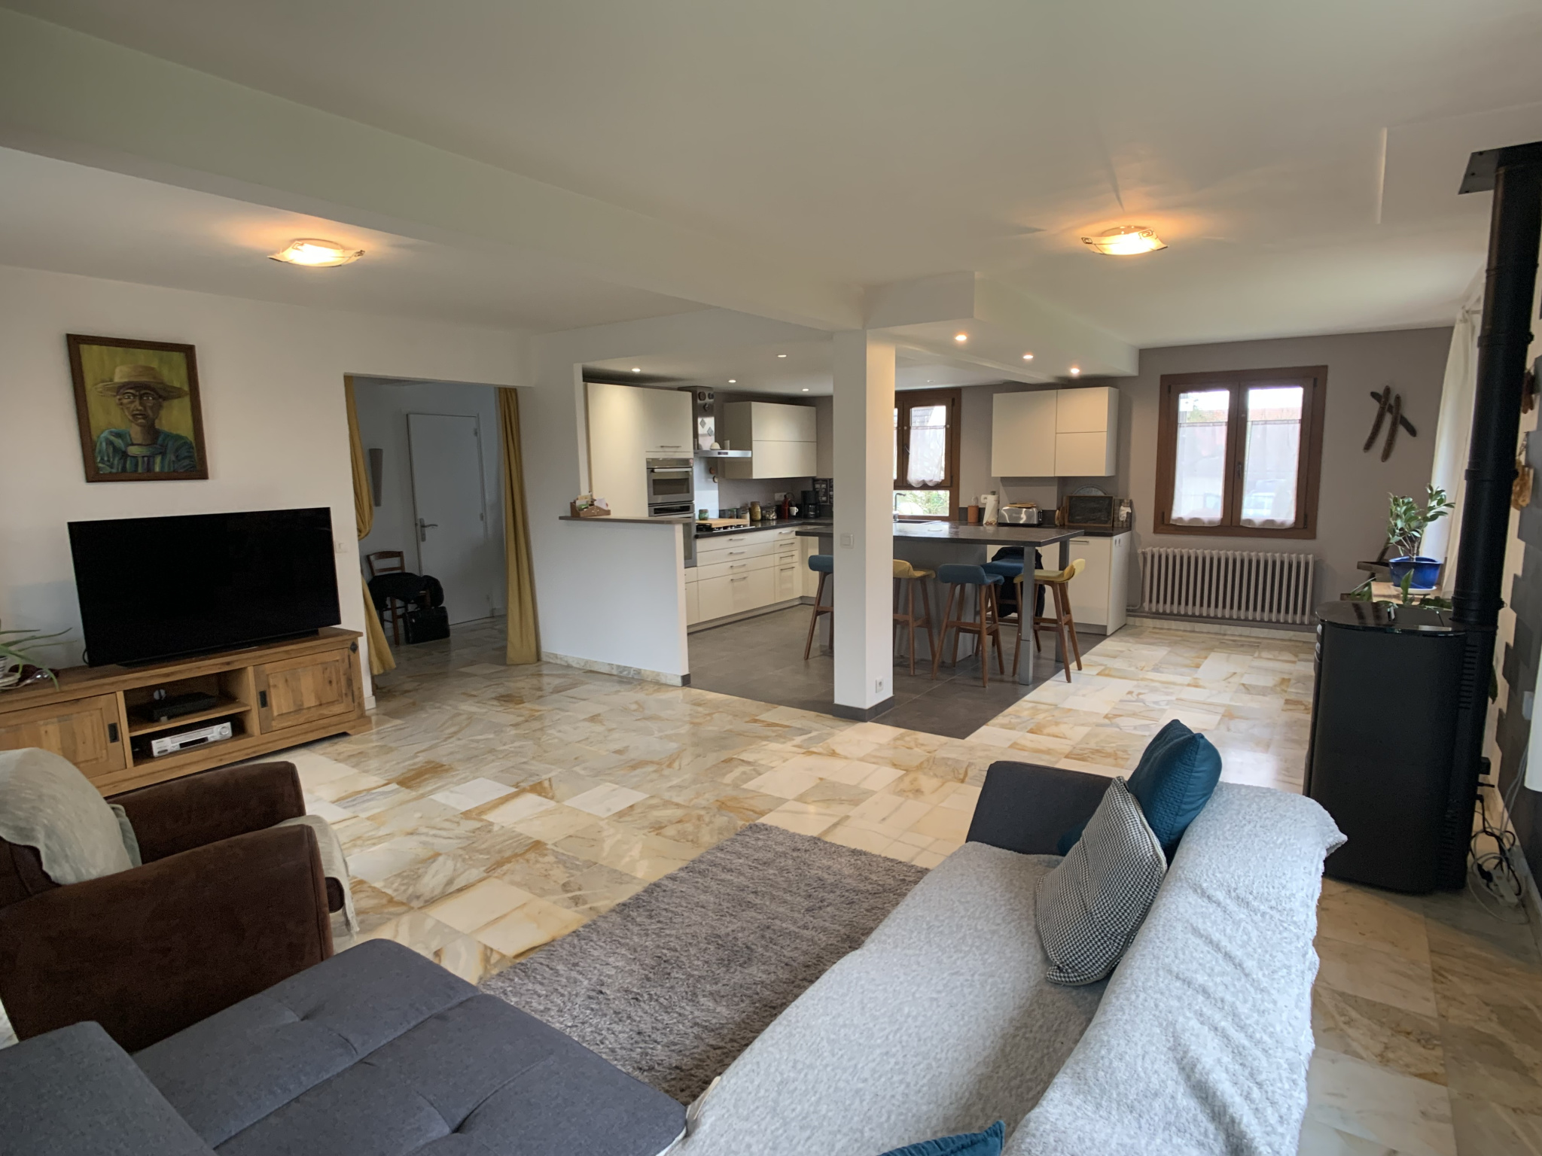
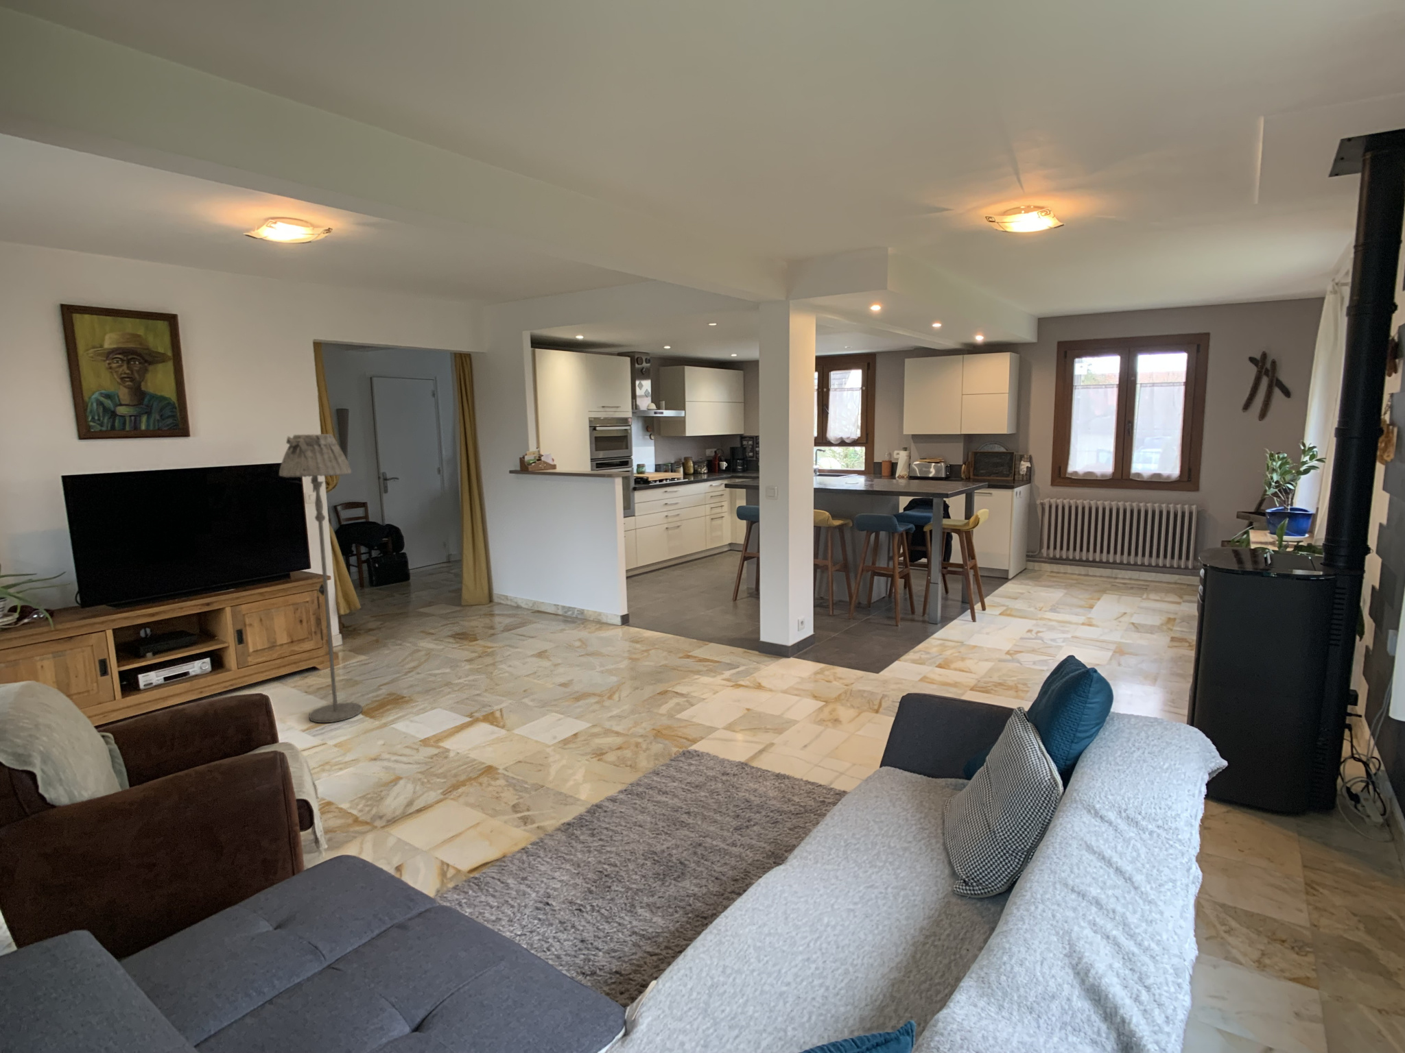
+ floor lamp (324, 576)
